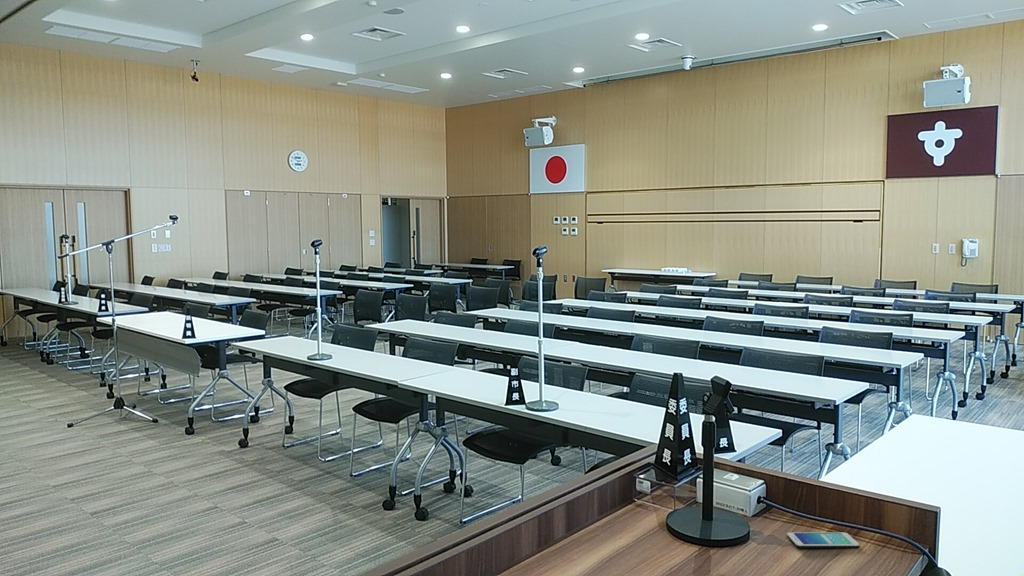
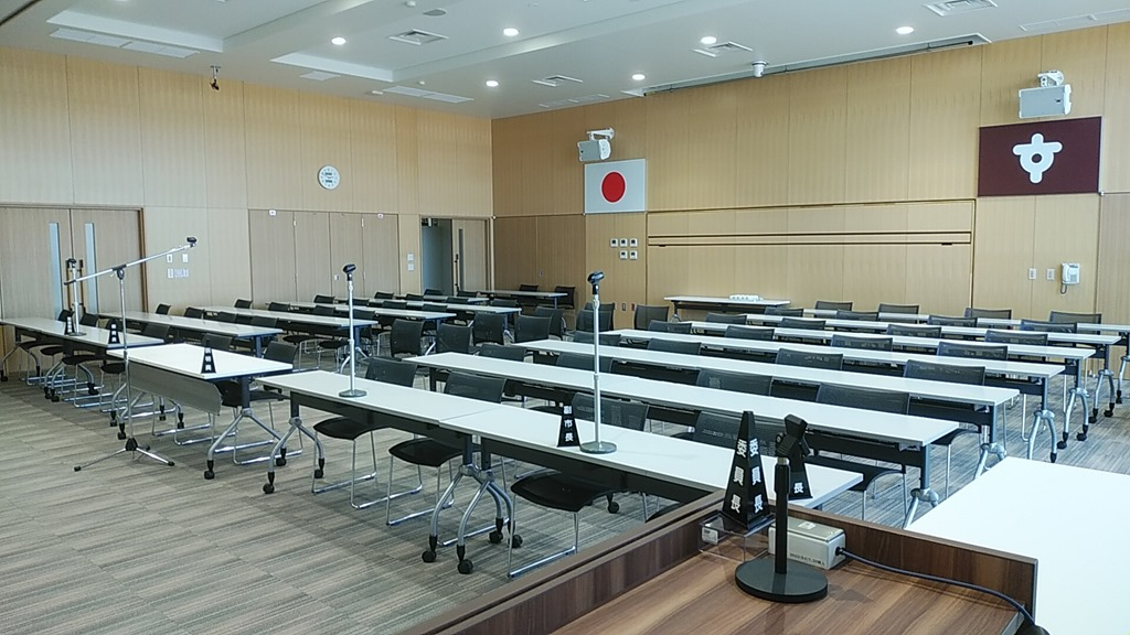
- smartphone (822, 540)
